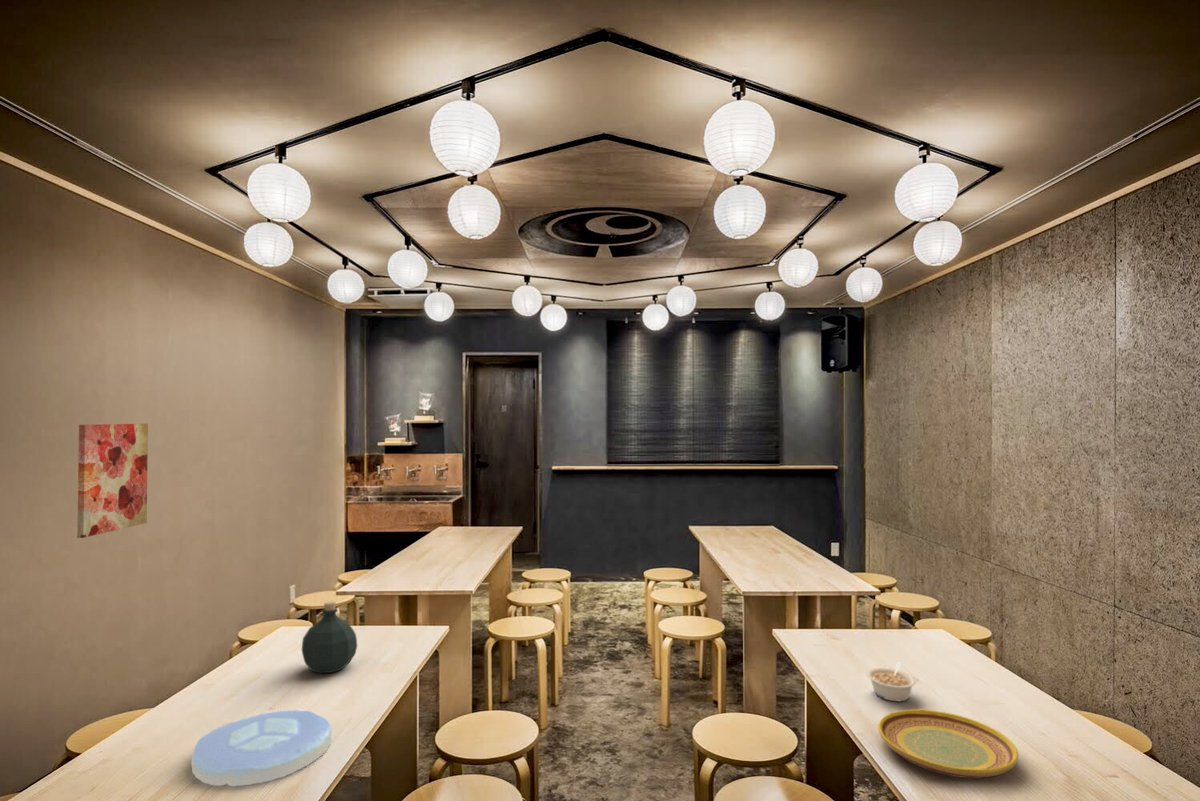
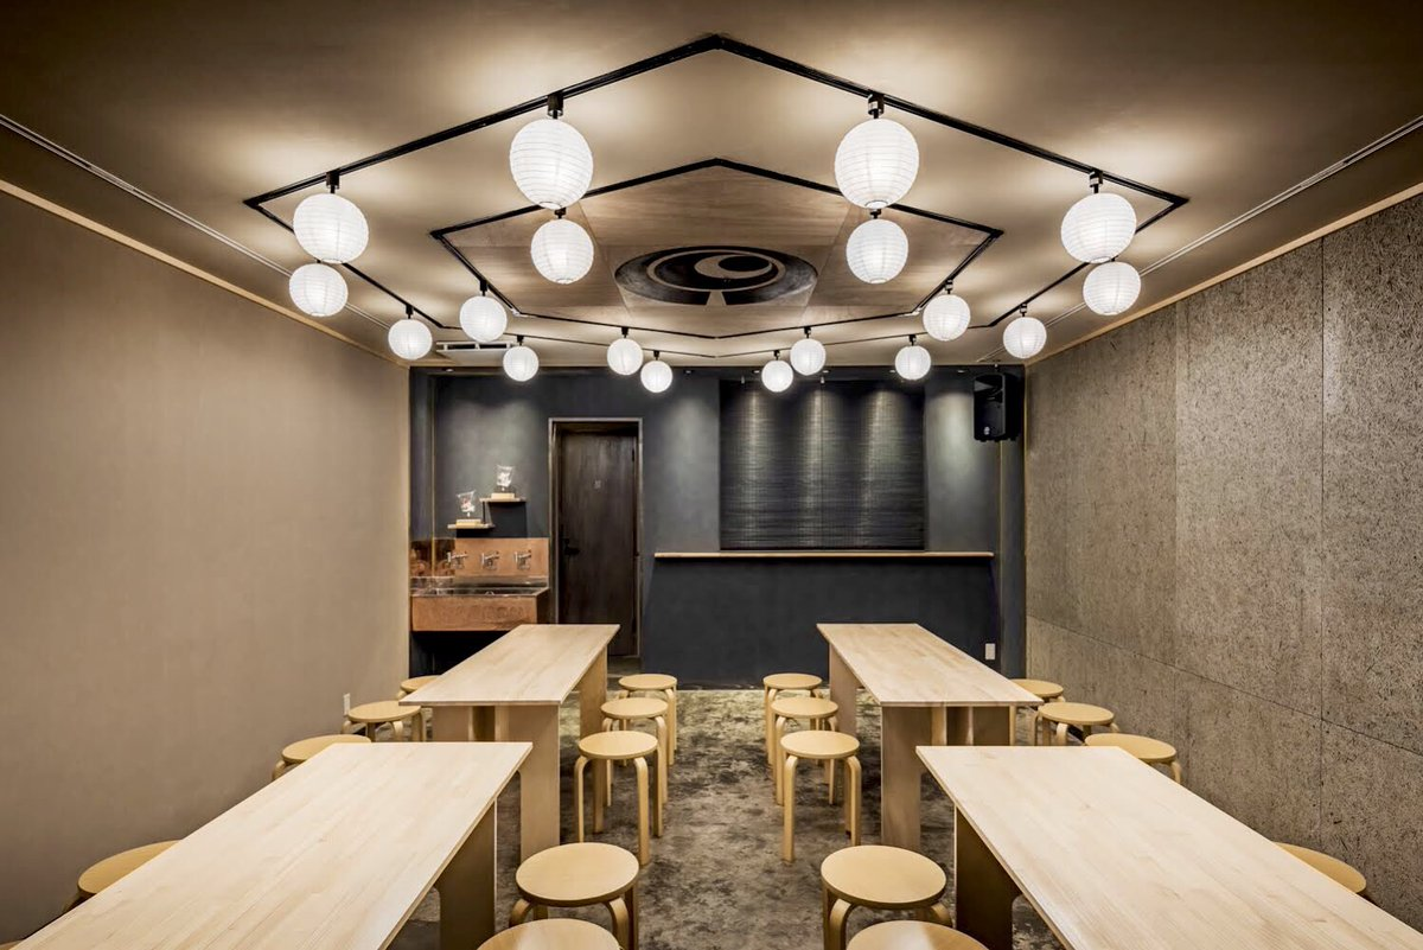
- plate (264, 741)
- bottle (329, 635)
- wall art (114, 476)
- legume (890, 682)
- plate (945, 745)
